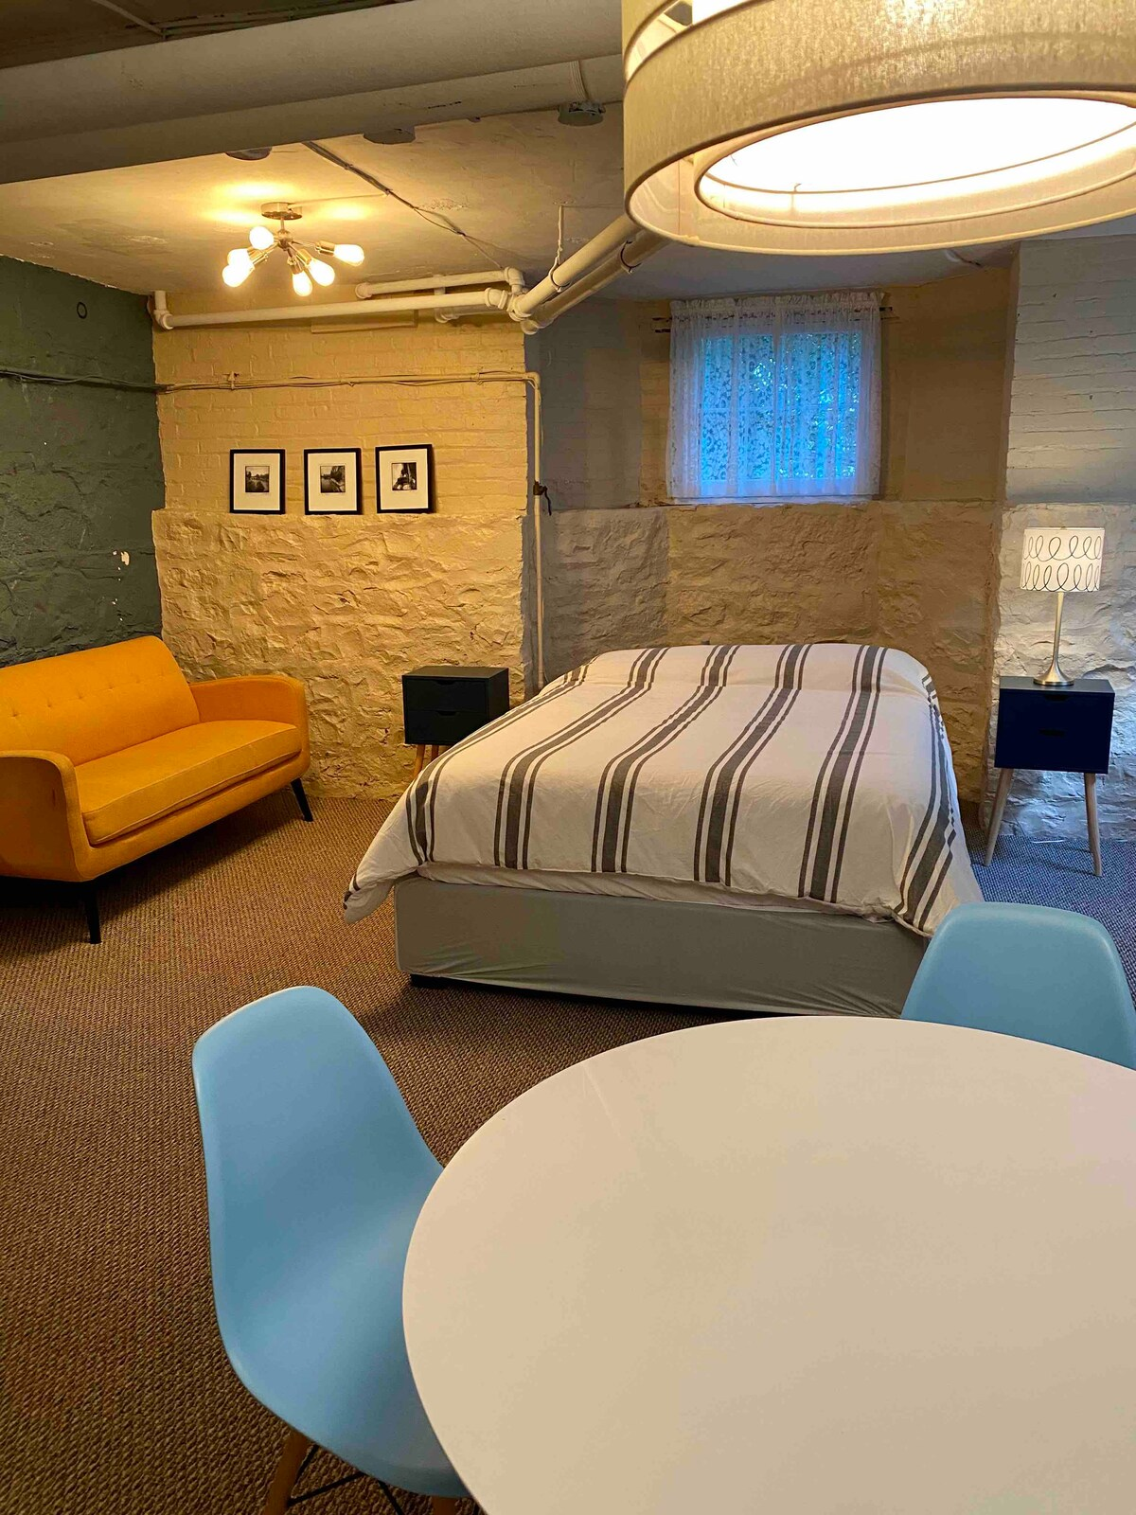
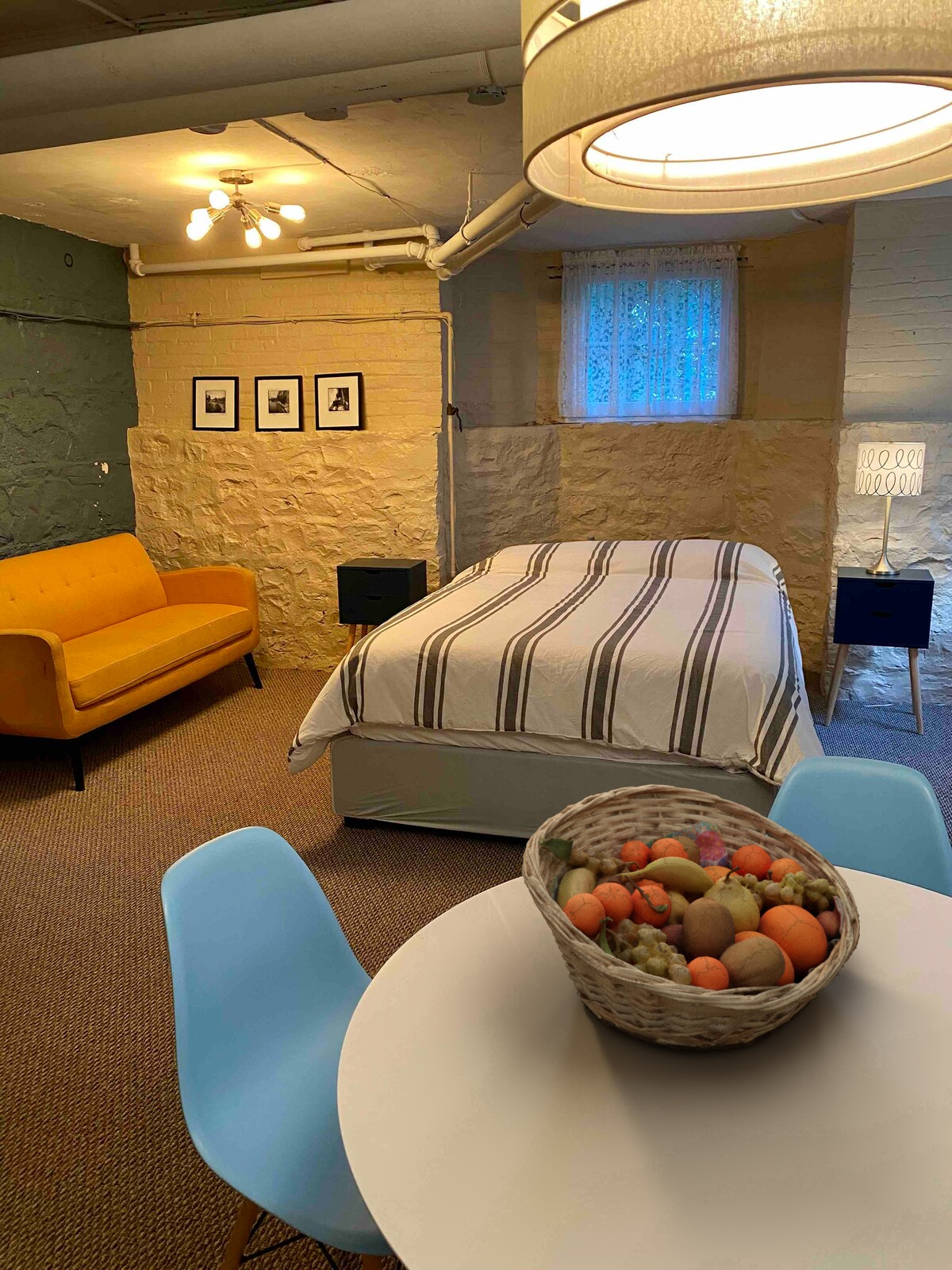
+ fruit basket (690, 906)
